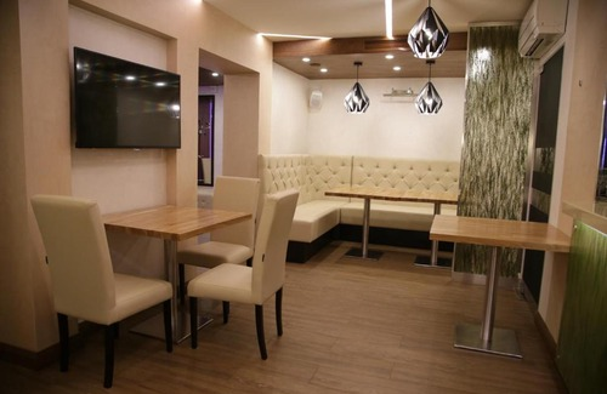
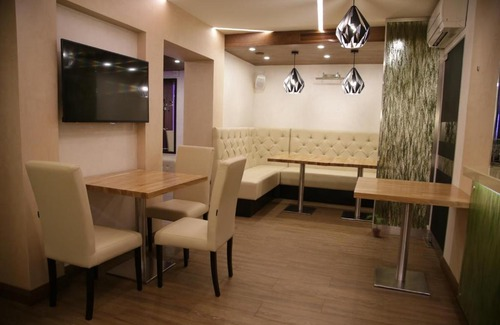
+ potted plant (376, 225)
